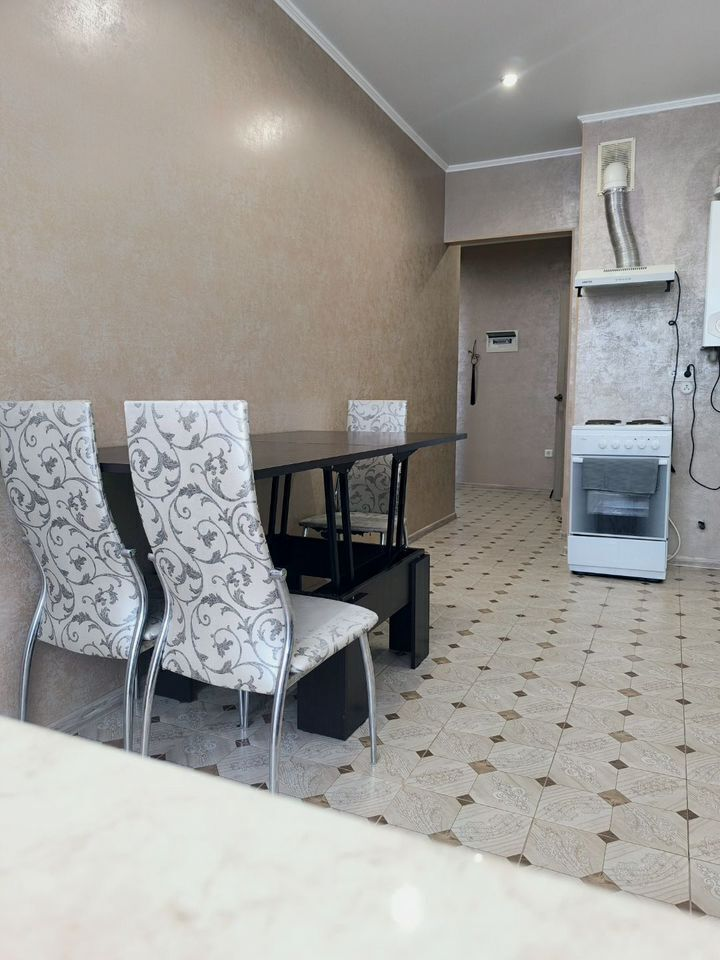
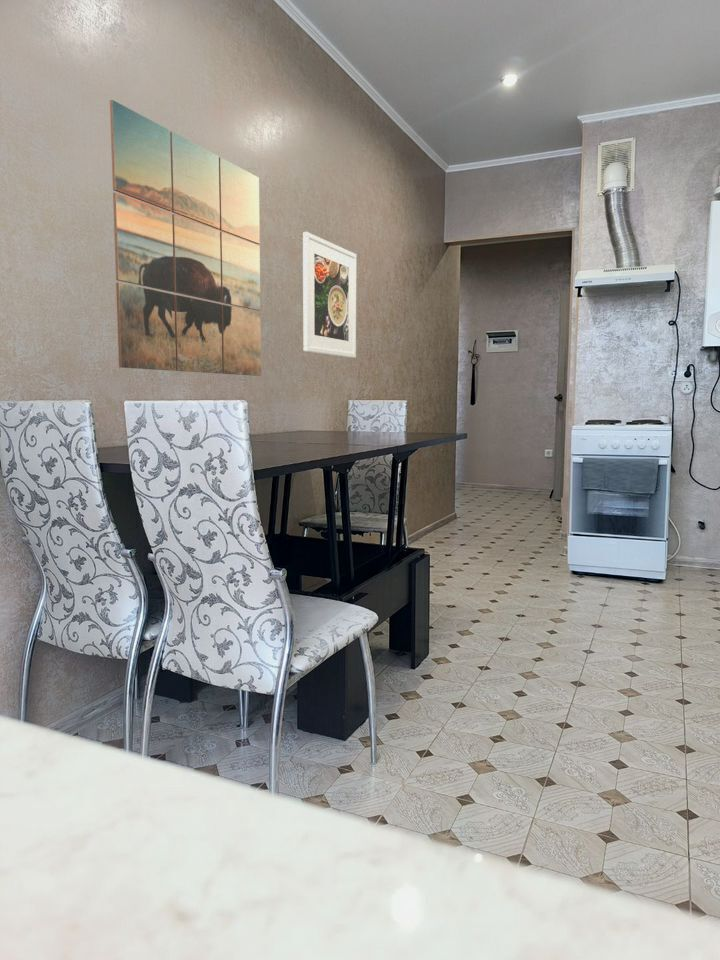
+ wall art (197, 260)
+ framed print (331, 299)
